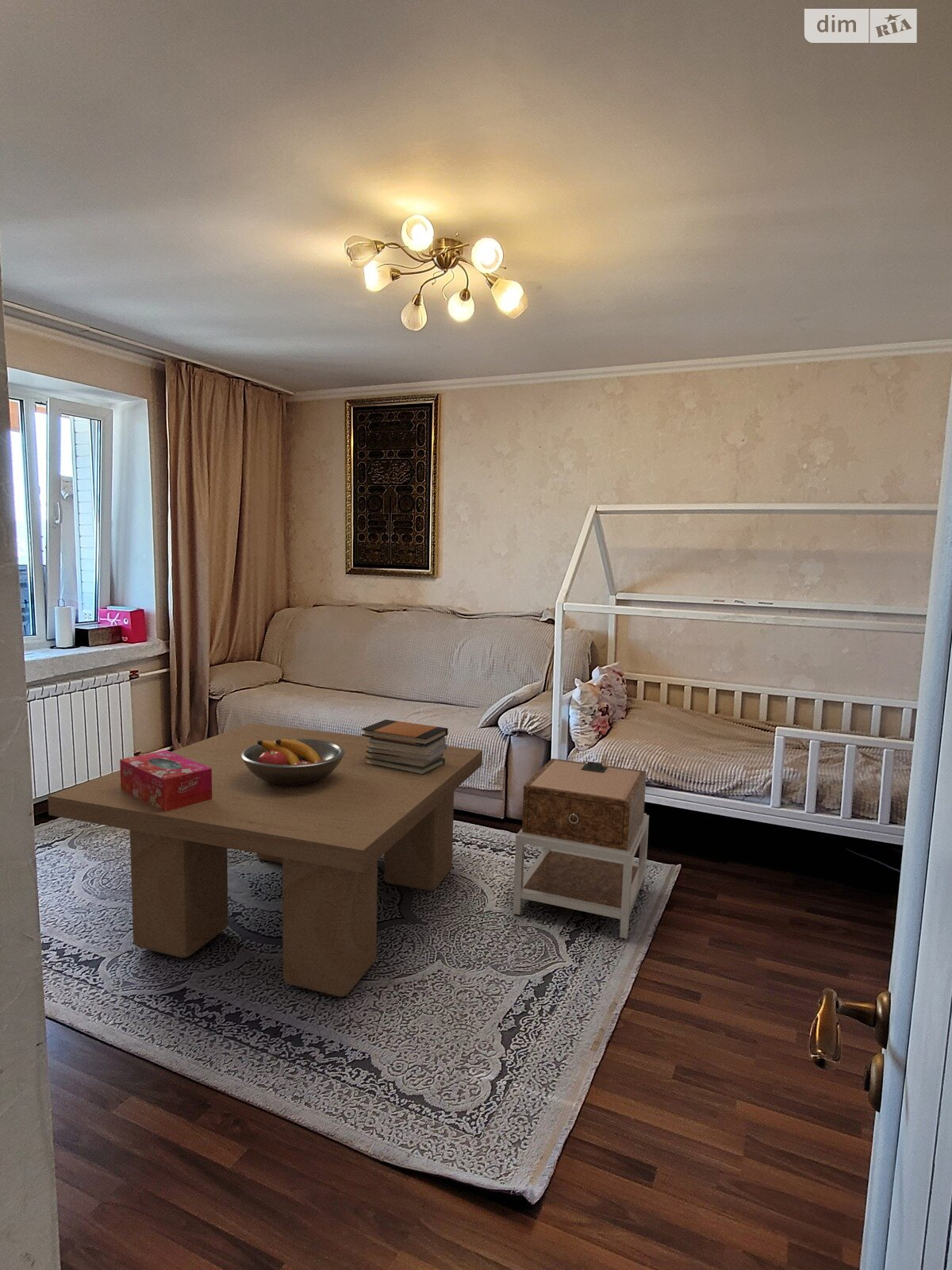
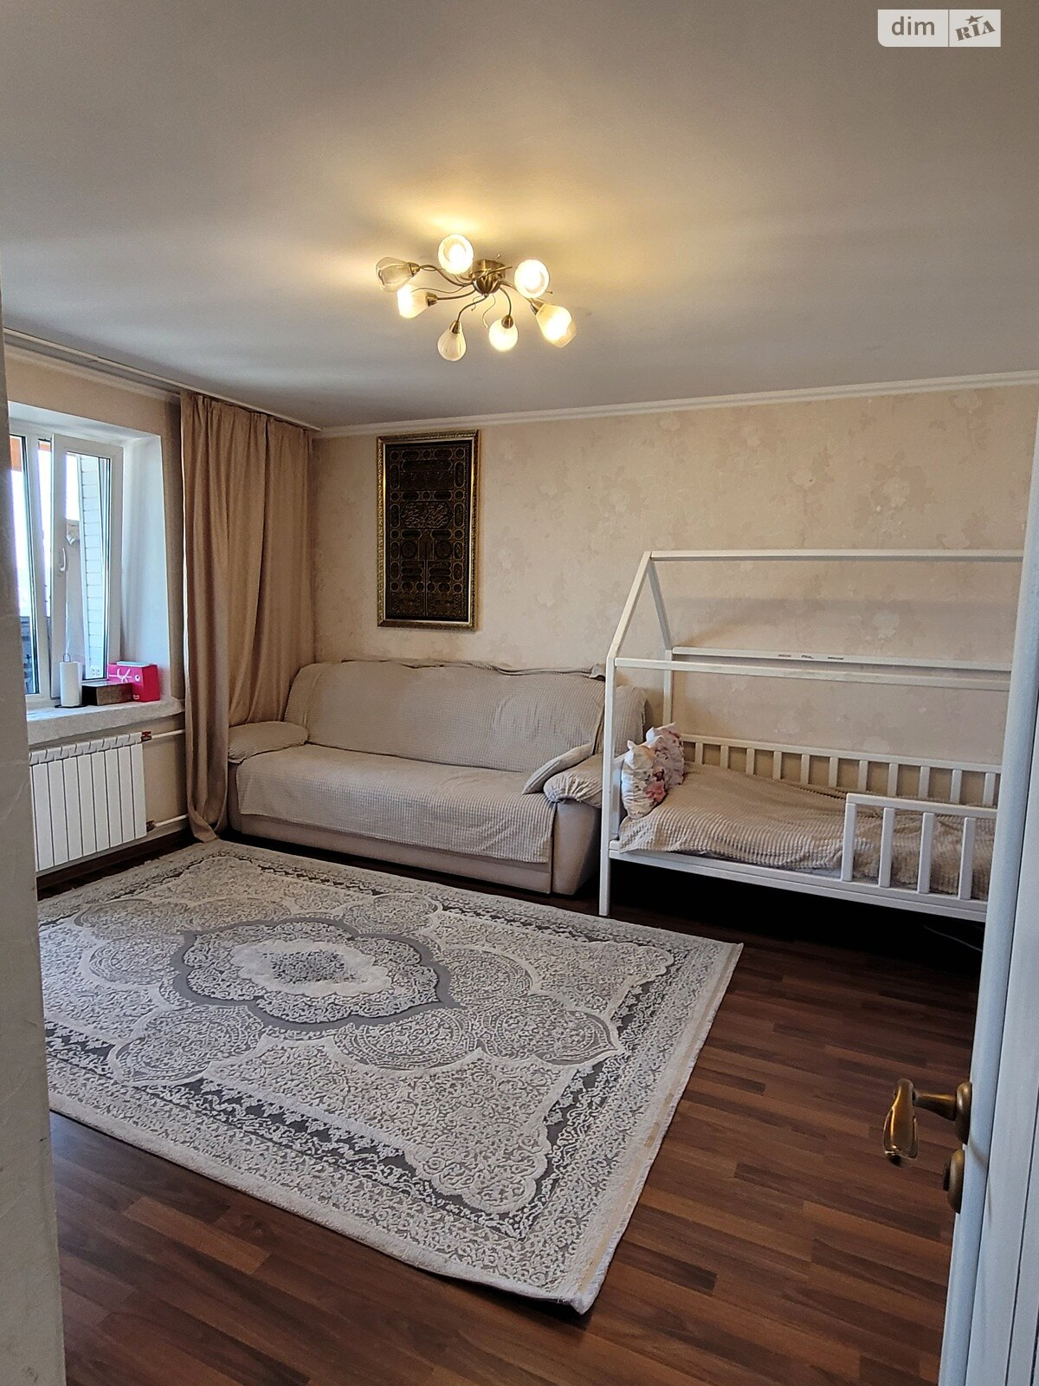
- nightstand (585, 837)
- tissue box (165, 778)
- coffee table (293, 836)
- book stack (405, 745)
- fruit bowl (294, 760)
